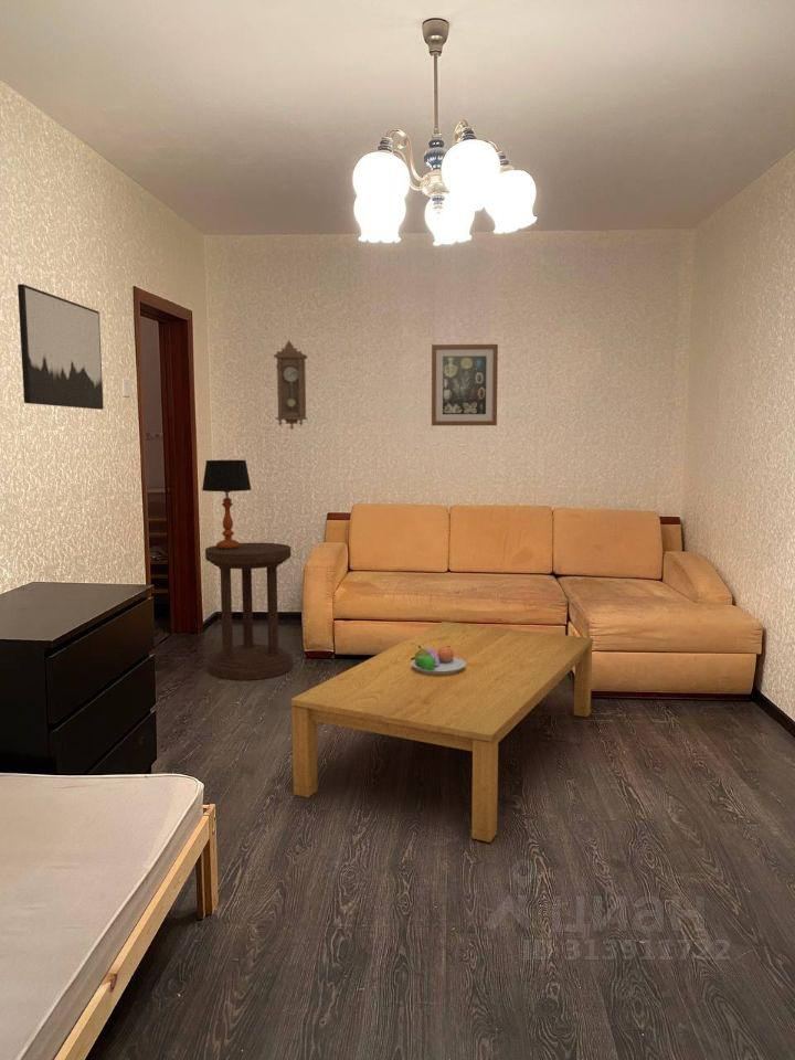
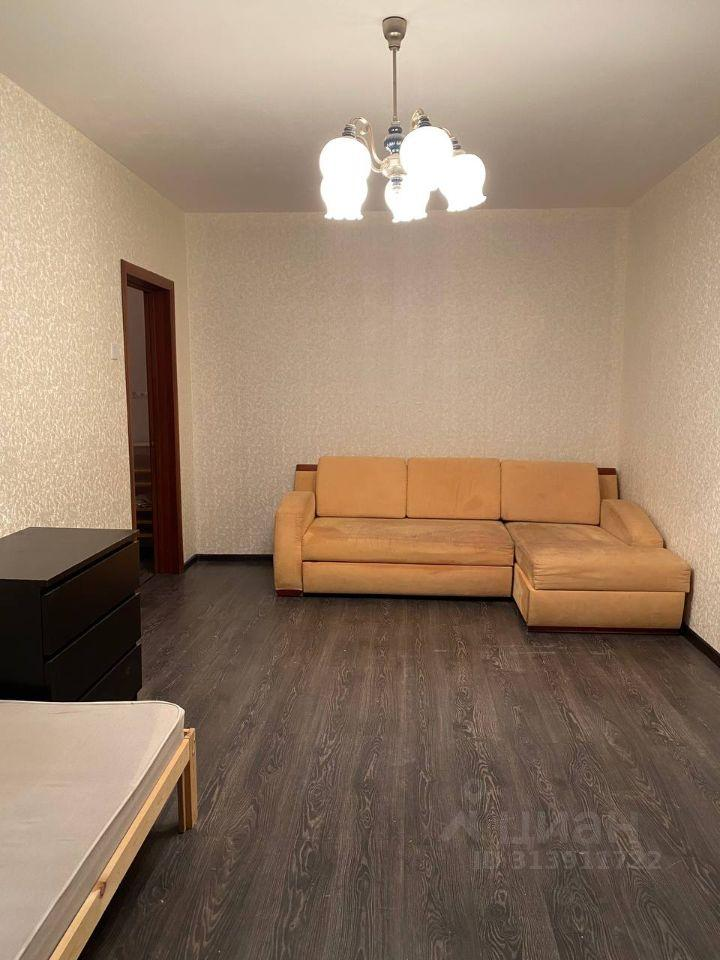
- wall art (464, 385)
- fruit bowl (436, 657)
- table lamp (226, 504)
- side table (250, 607)
- wall art (65, 353)
- pendulum clock (290, 385)
- coffee table (460, 707)
